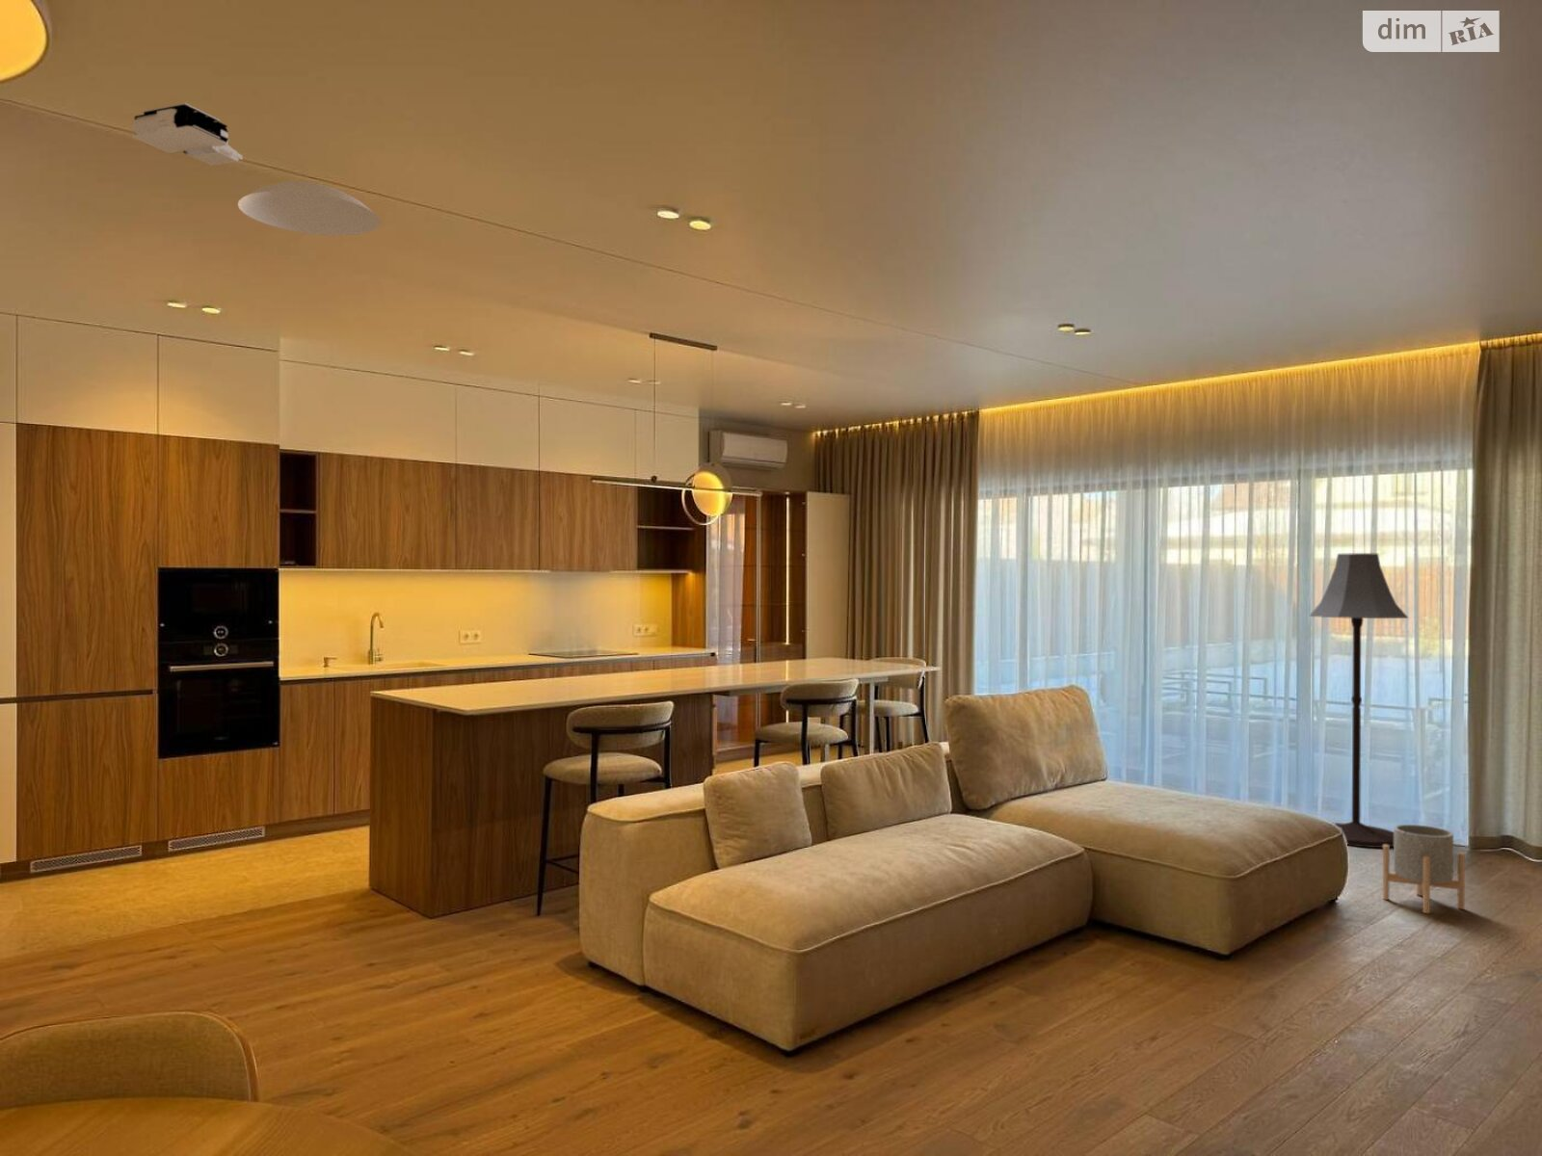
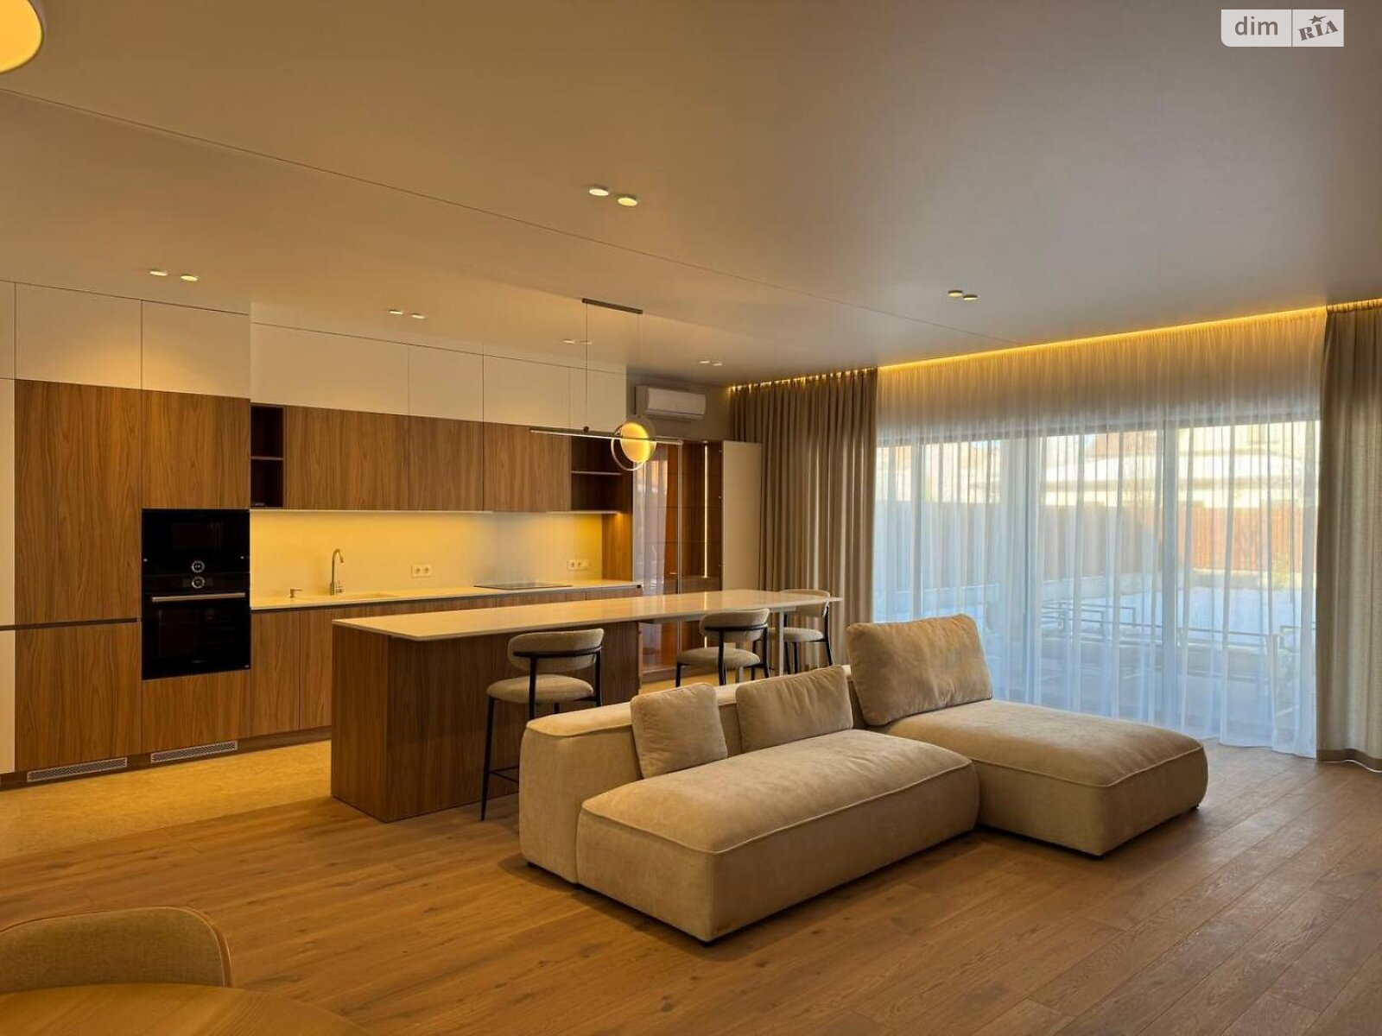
- planter (1423, 867)
- floor lamp (1356, 696)
- ceiling light (270, 185)
